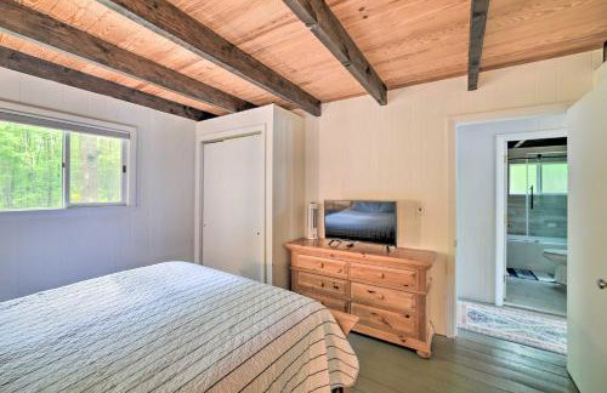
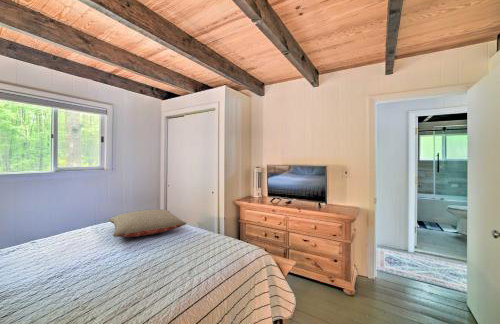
+ pillow (146, 221)
